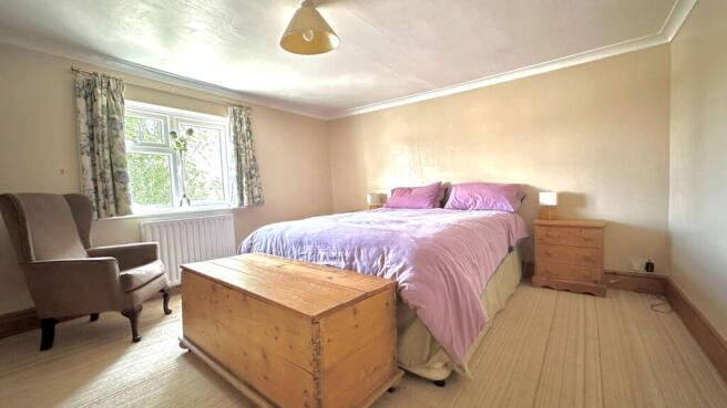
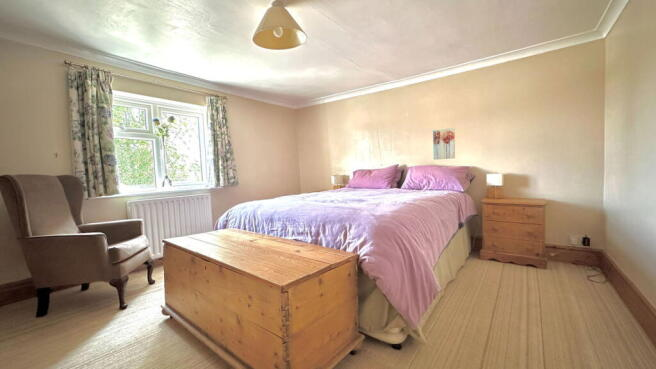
+ wall art (443, 144)
